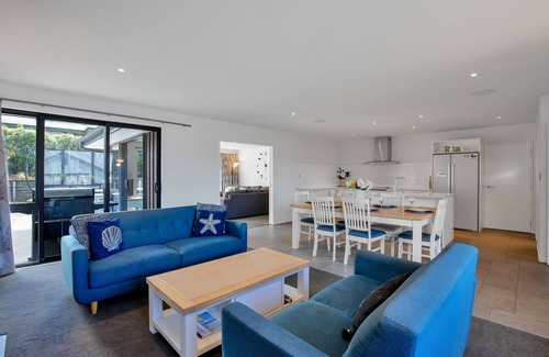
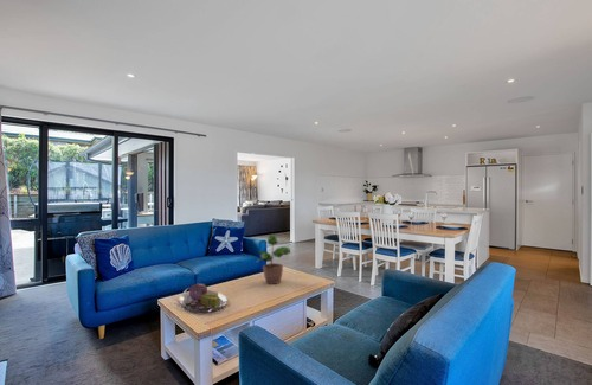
+ serving tray (202, 293)
+ potted plant (272, 257)
